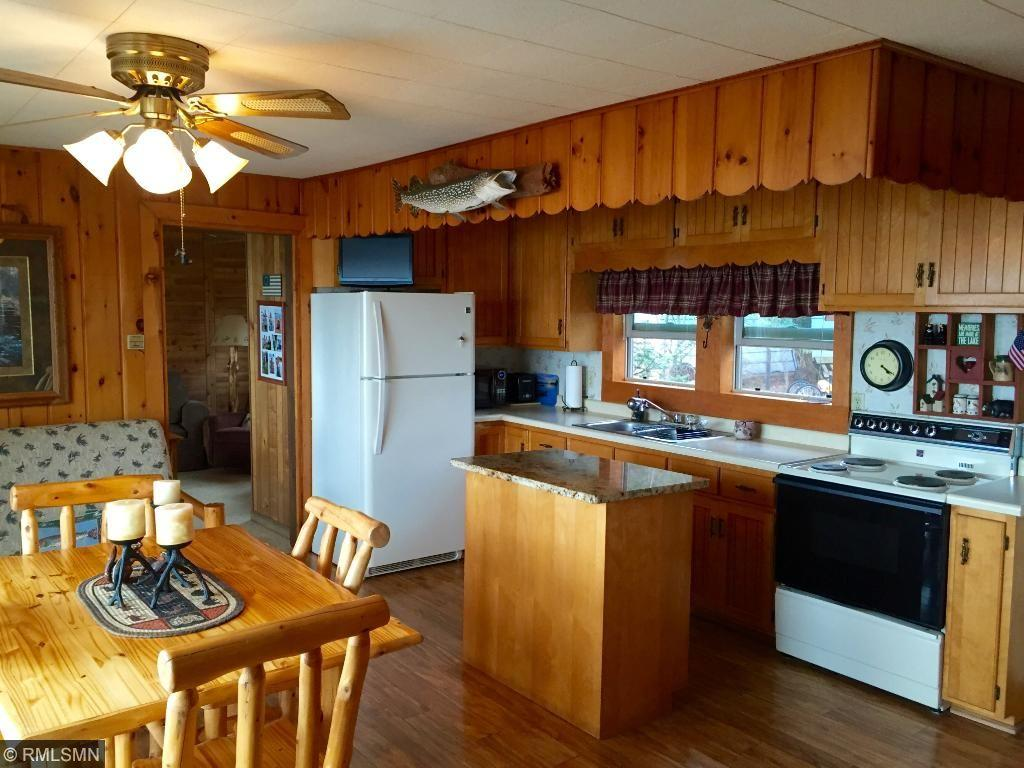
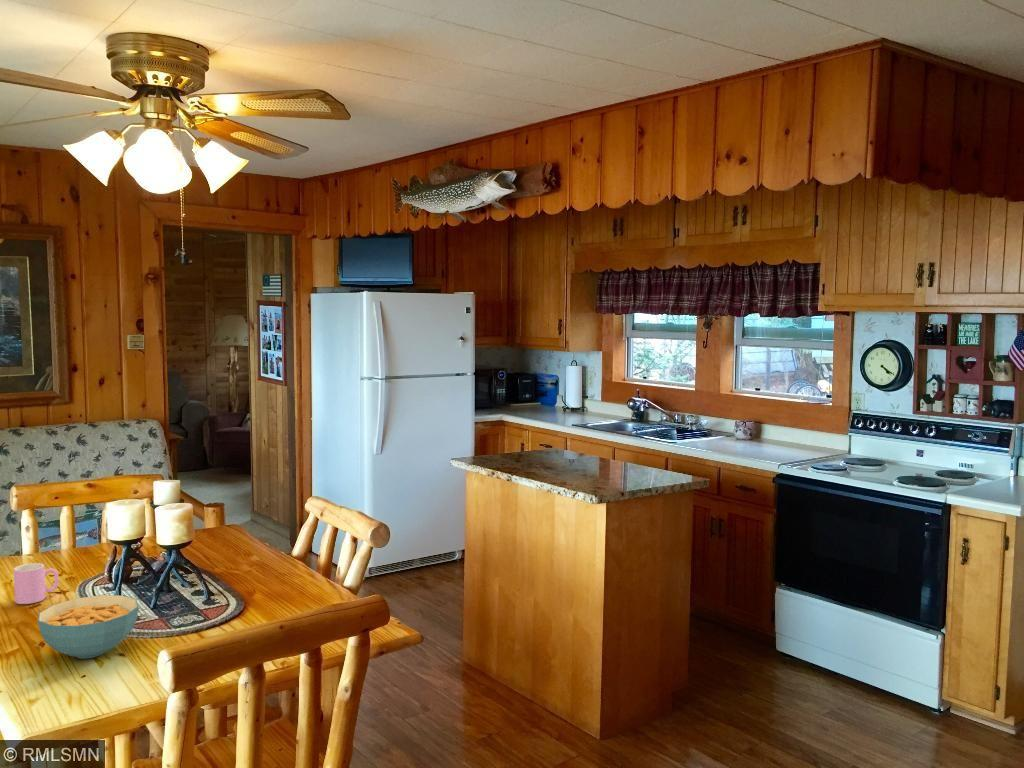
+ cereal bowl (89, 631)
+ cup (36, 582)
